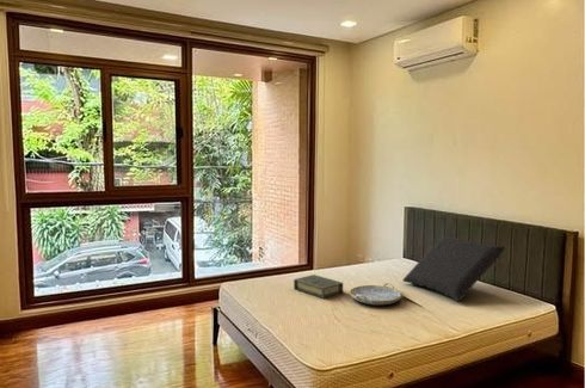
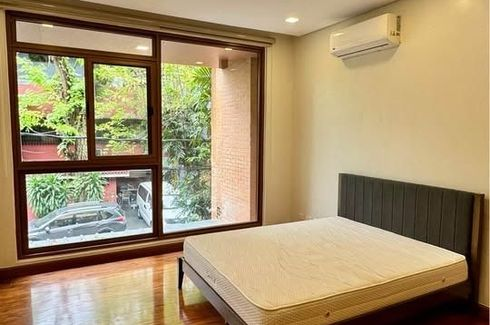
- book (318, 285)
- cushion (451, 265)
- serving tray (375, 294)
